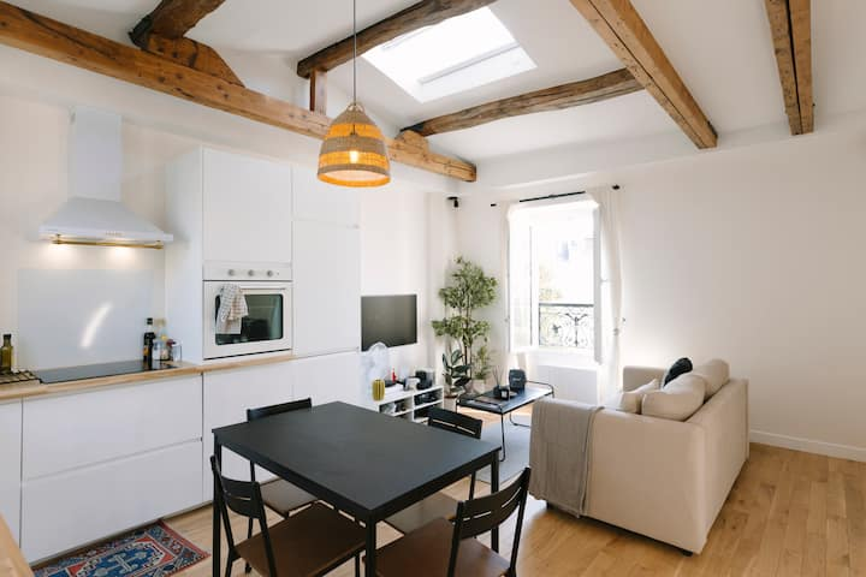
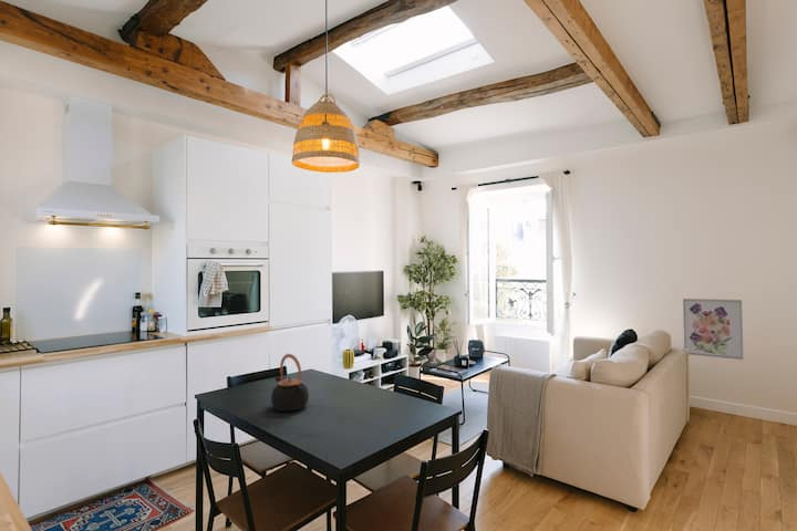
+ teapot (288, 379)
+ wall art (712, 327)
